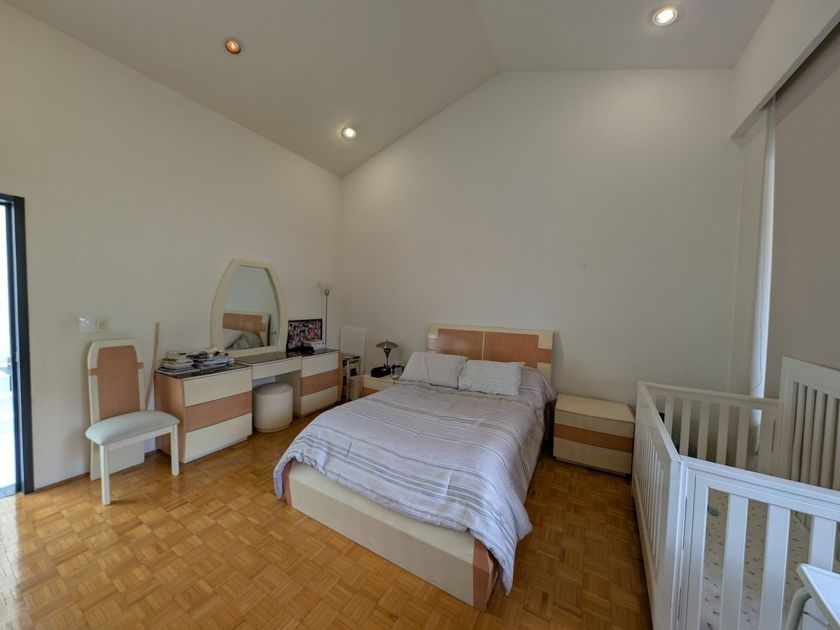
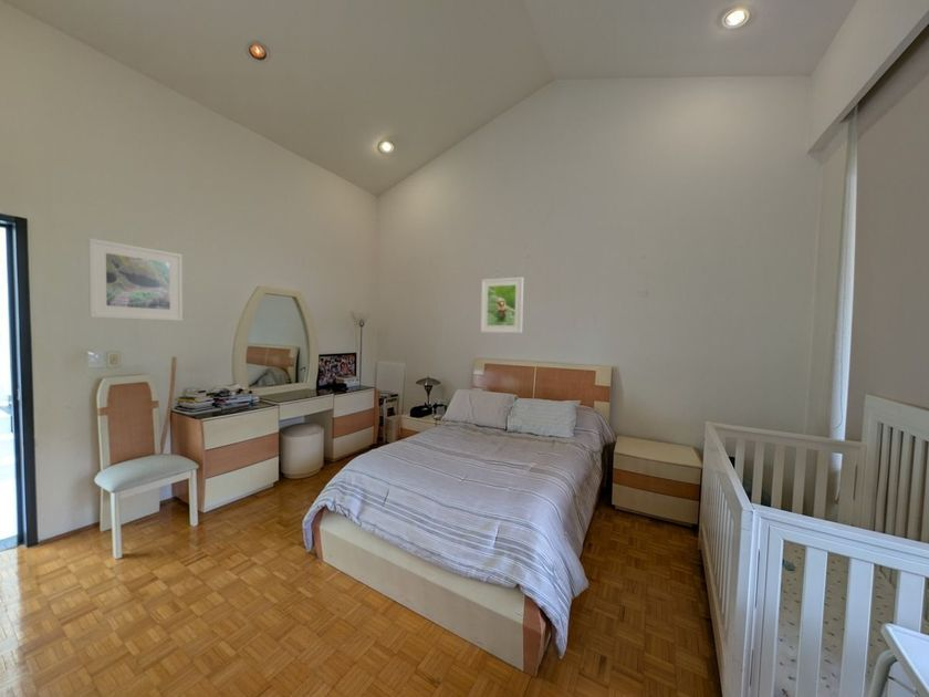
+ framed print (139, 282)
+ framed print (501, 305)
